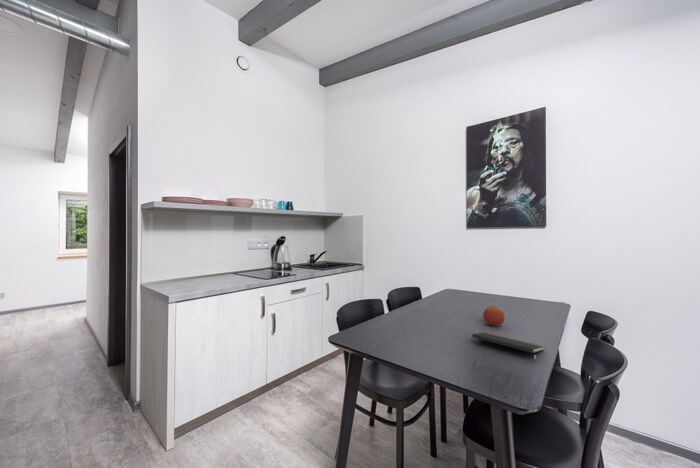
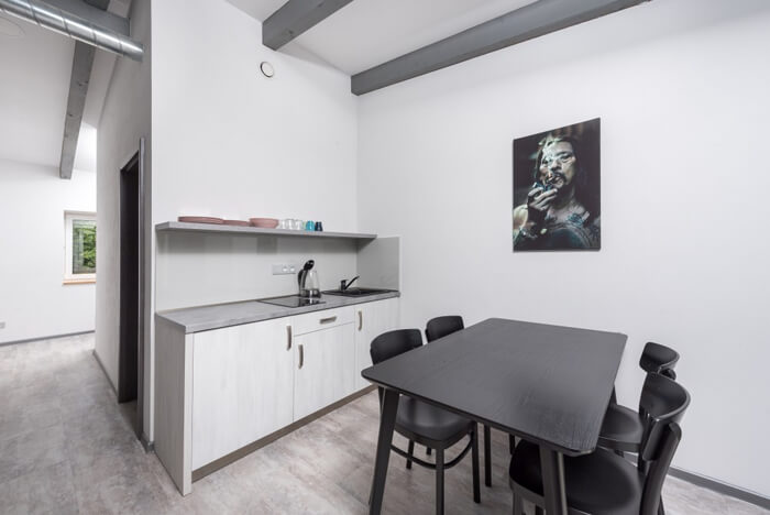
- notepad (507, 341)
- fruit (493, 315)
